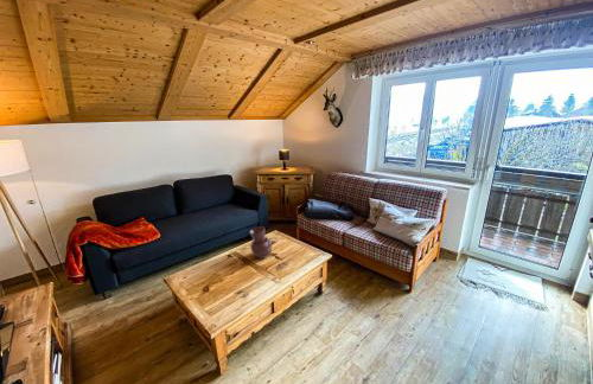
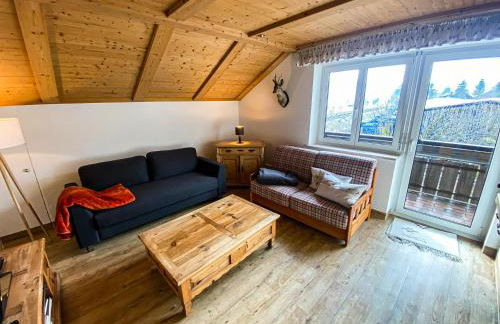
- vase (261, 242)
